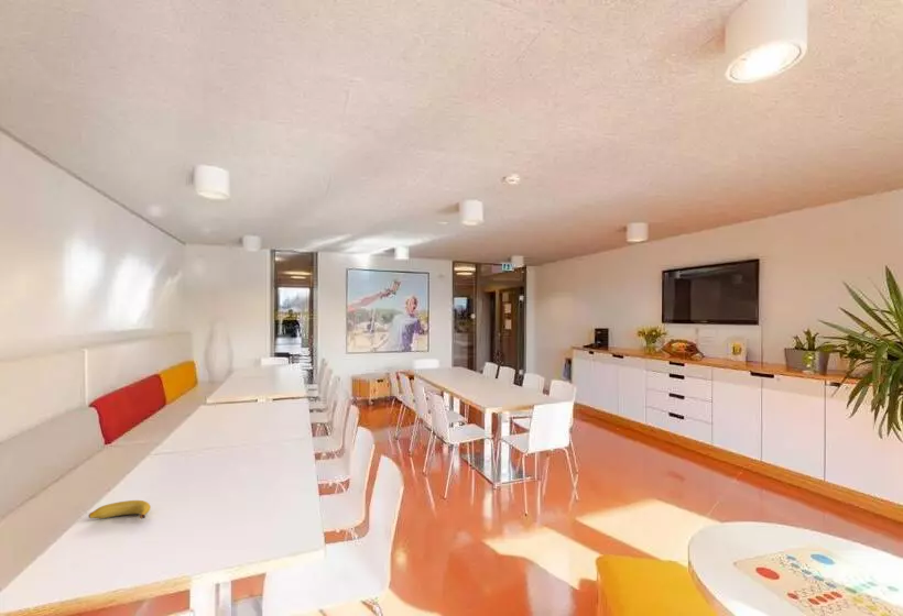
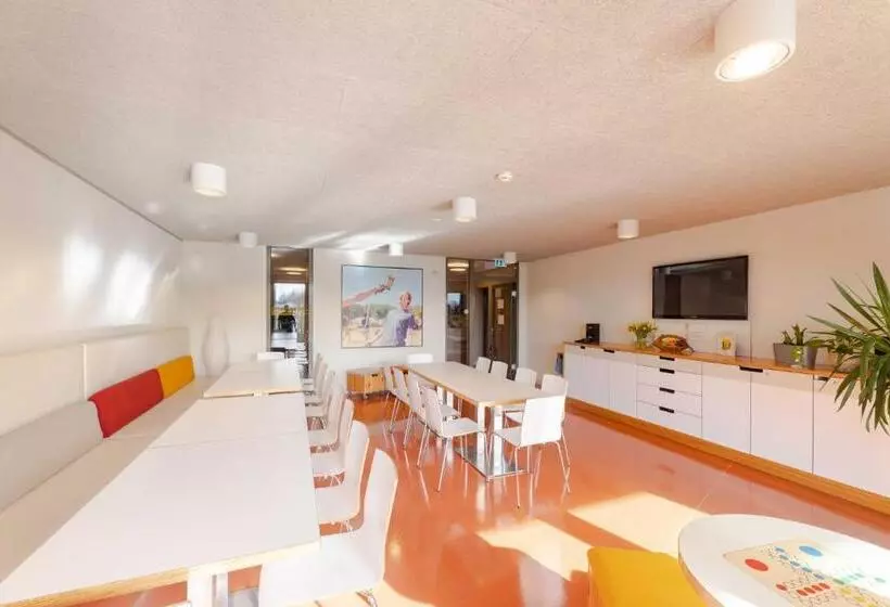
- banana (120, 512)
